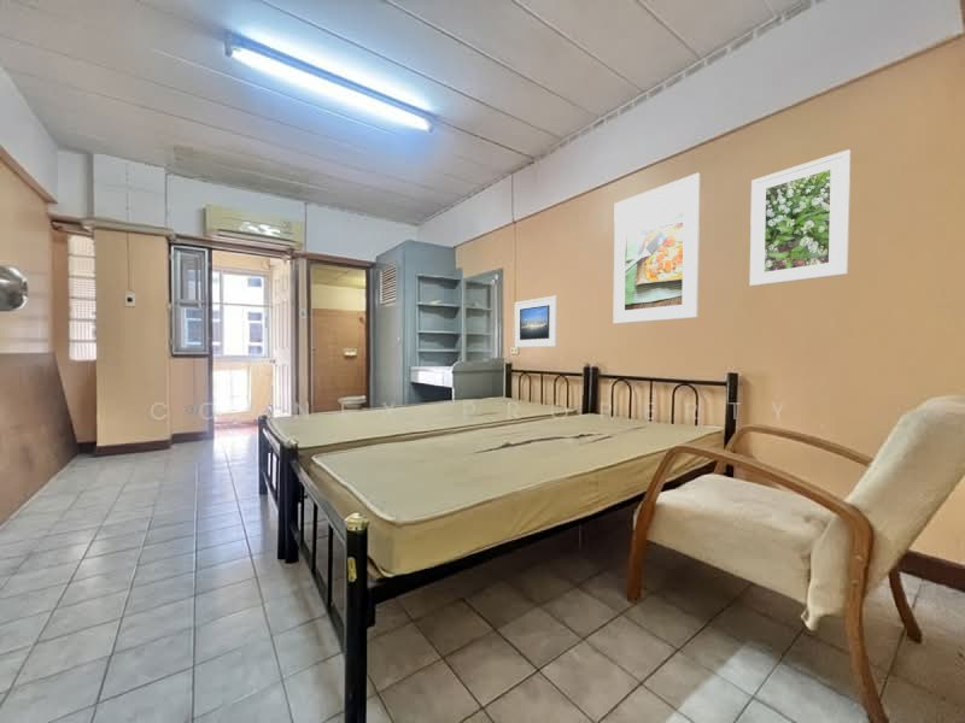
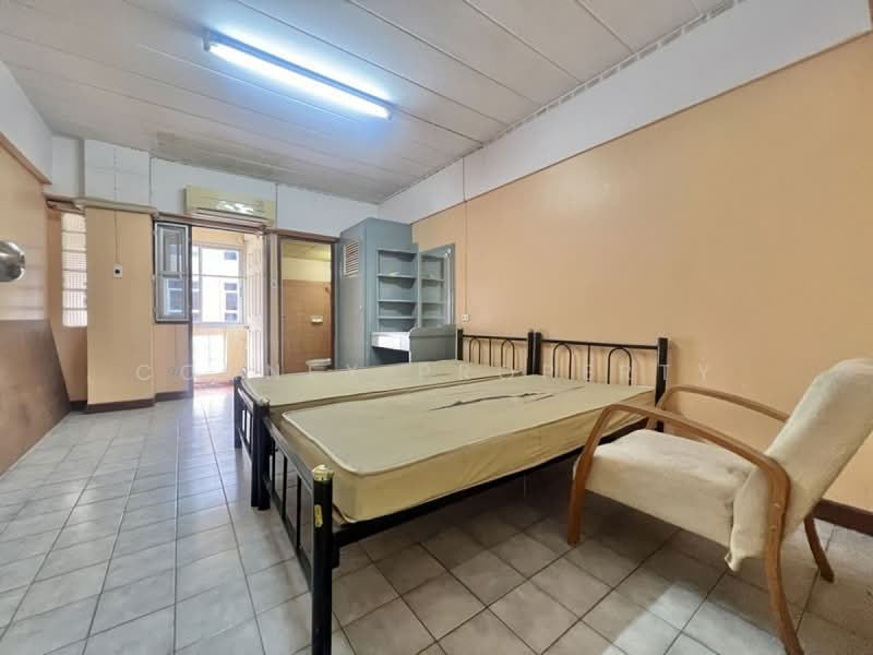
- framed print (653, 255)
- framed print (534, 323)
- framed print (795, 223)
